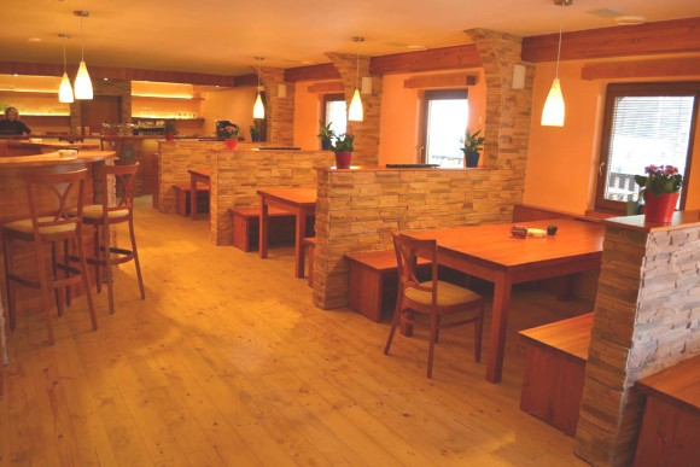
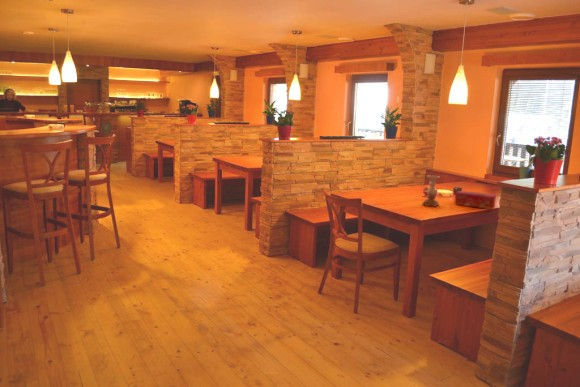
+ tissue box (475, 199)
+ candle holder (431, 190)
